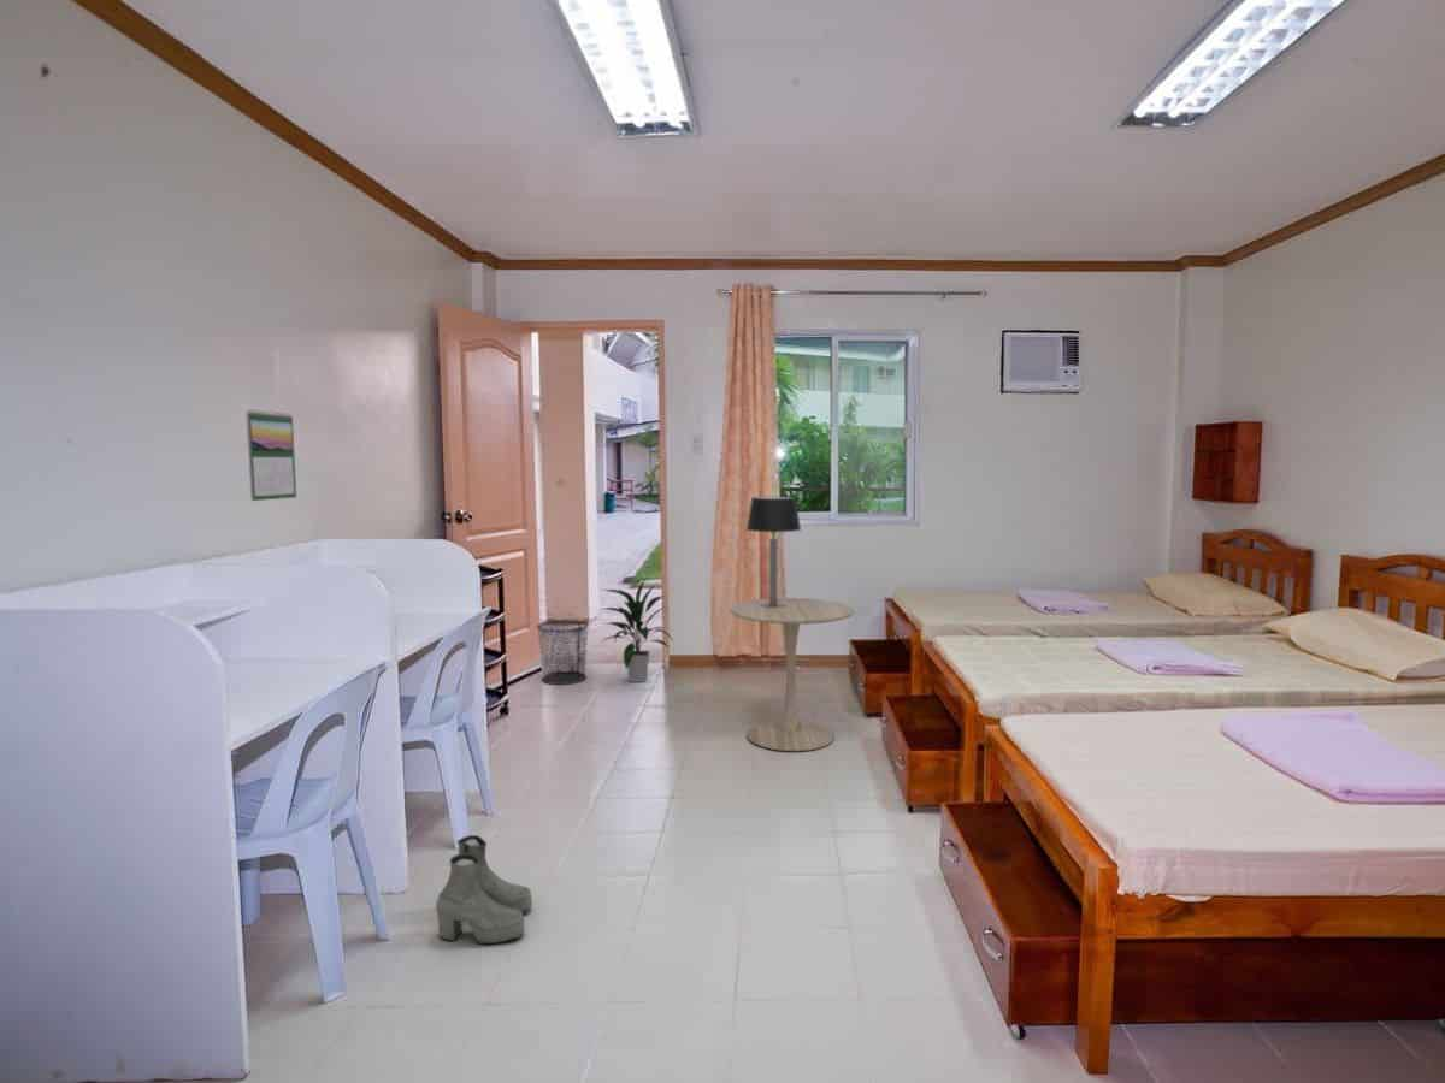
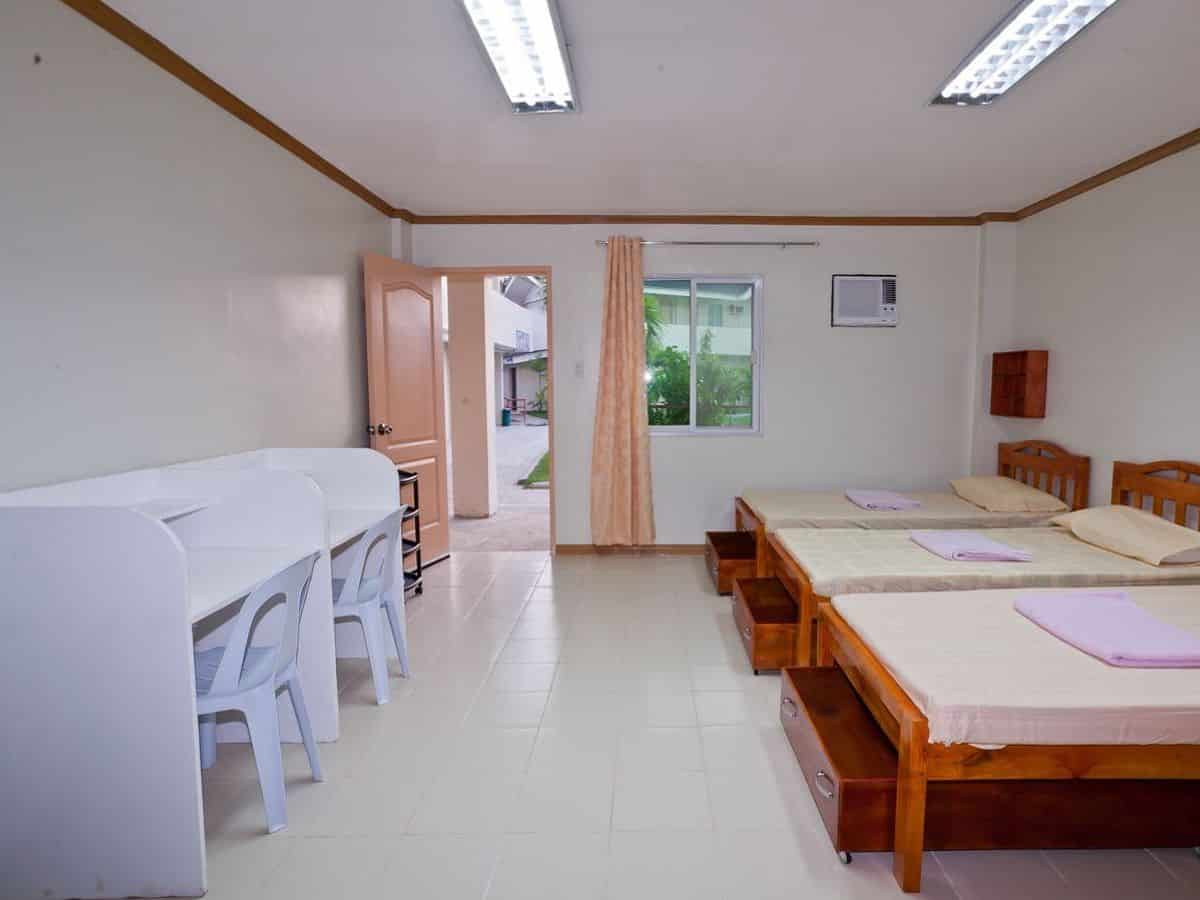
- calendar (272, 455)
- boots (484, 884)
- side table (790, 673)
- indoor plant (636, 629)
- waste bin (562, 651)
- table lamp (773, 551)
